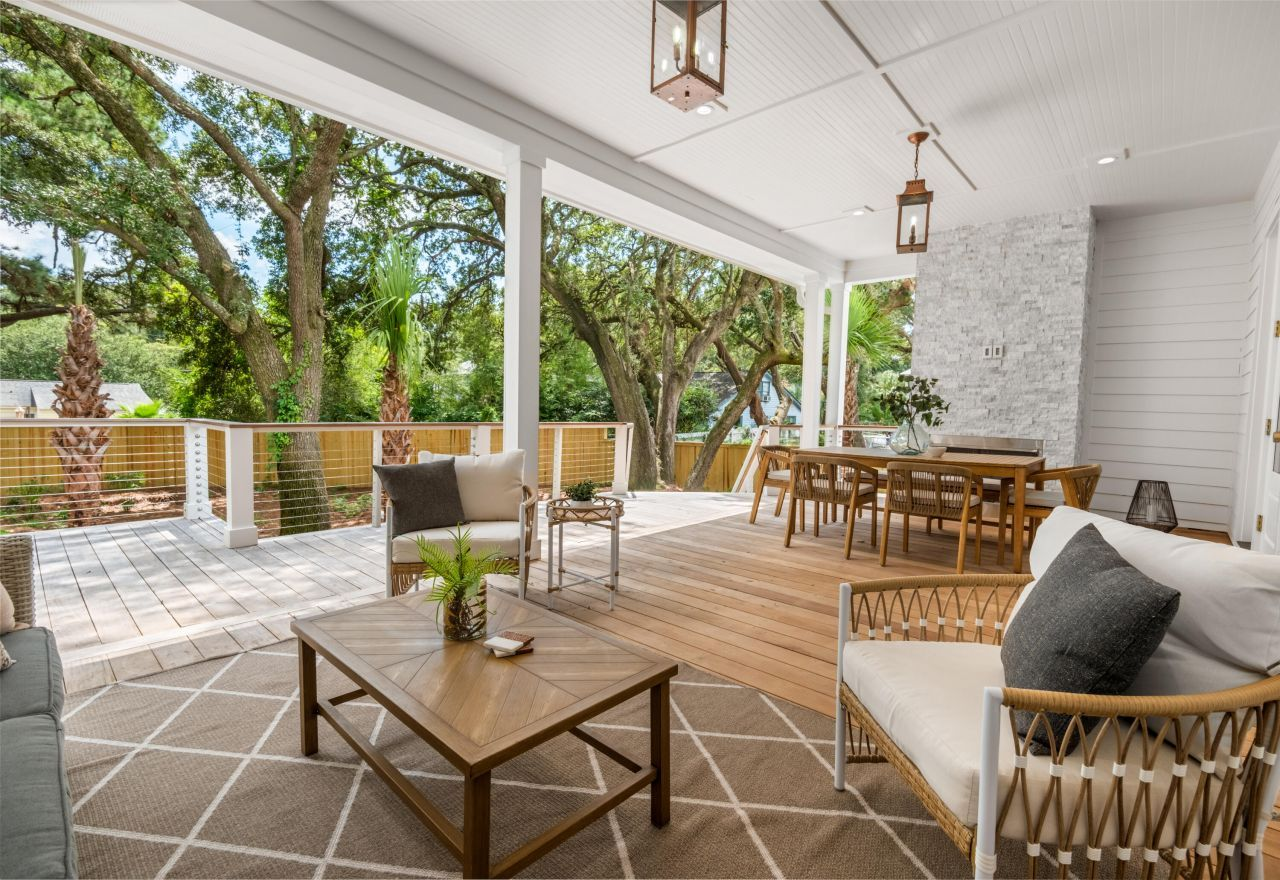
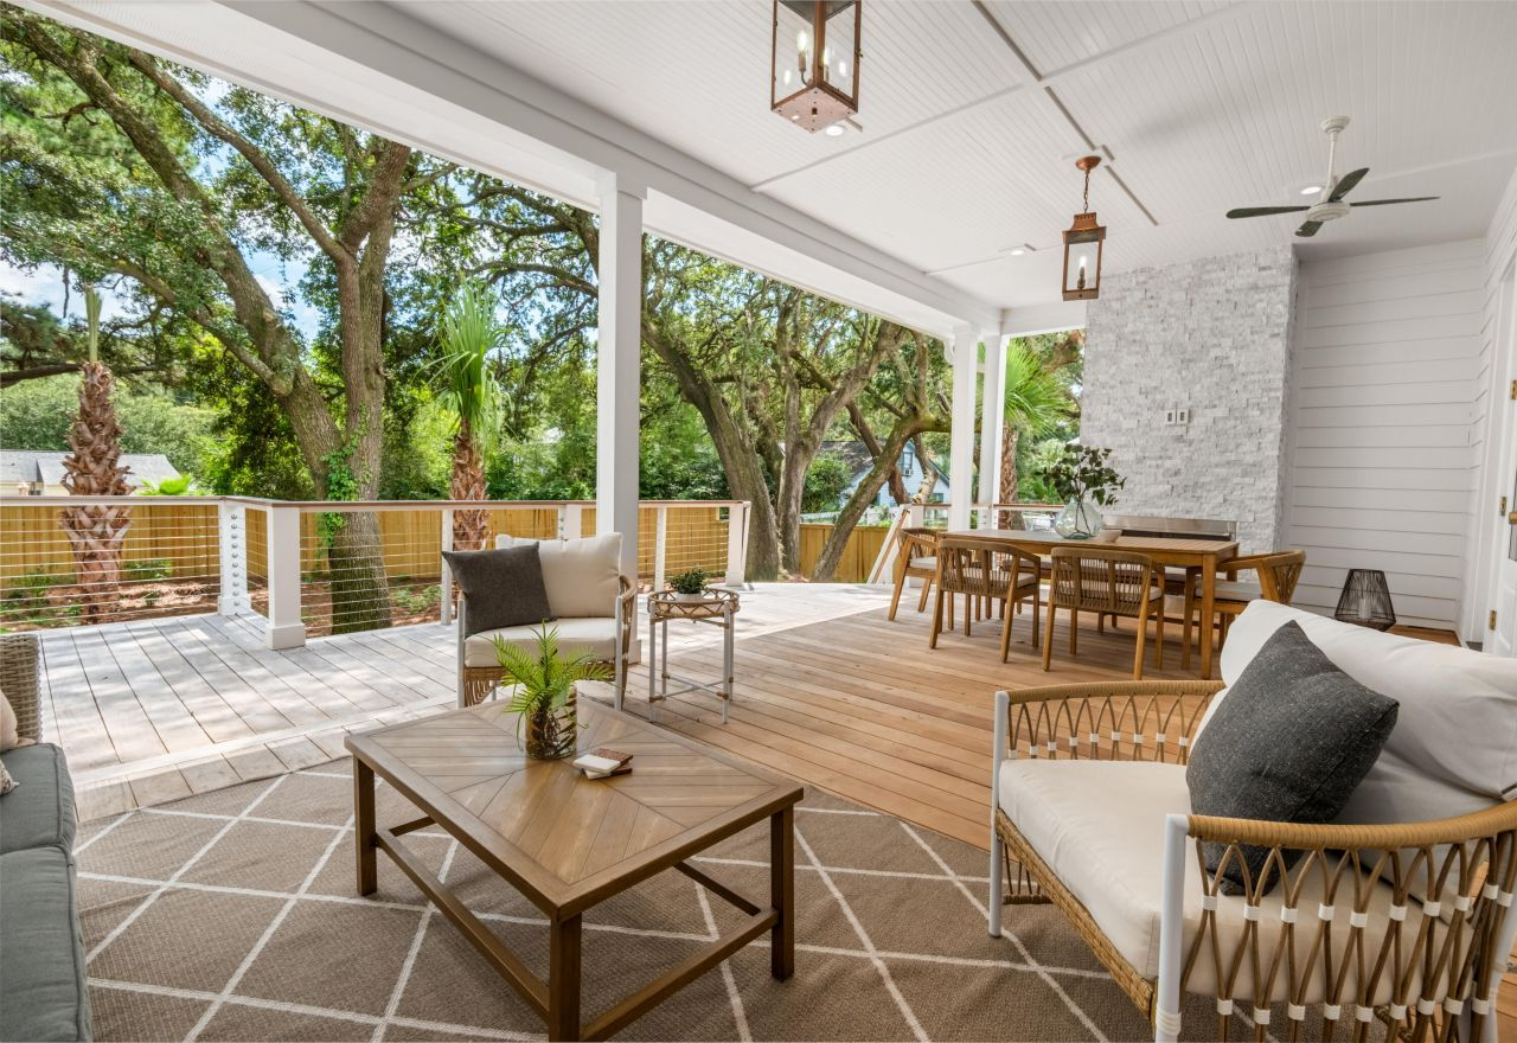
+ ceiling fan (1330, 168)
